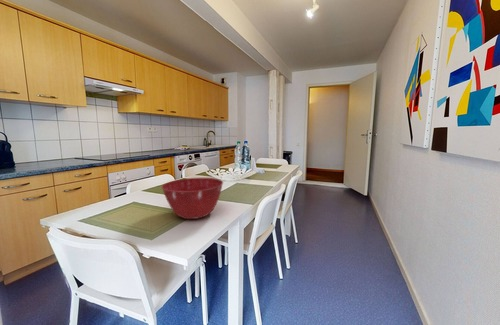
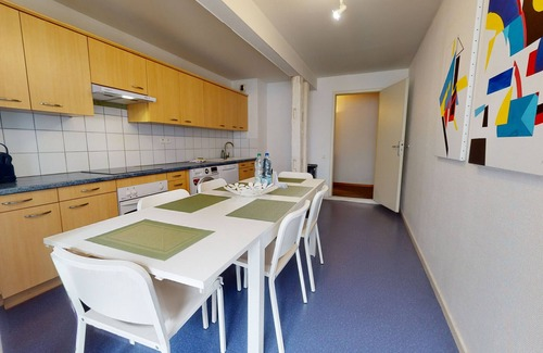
- mixing bowl (193, 198)
